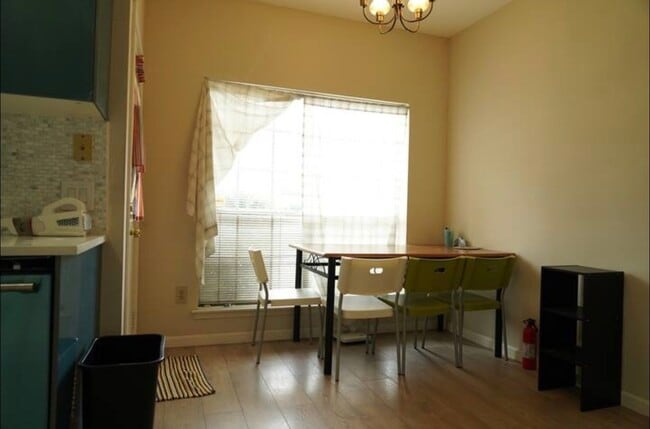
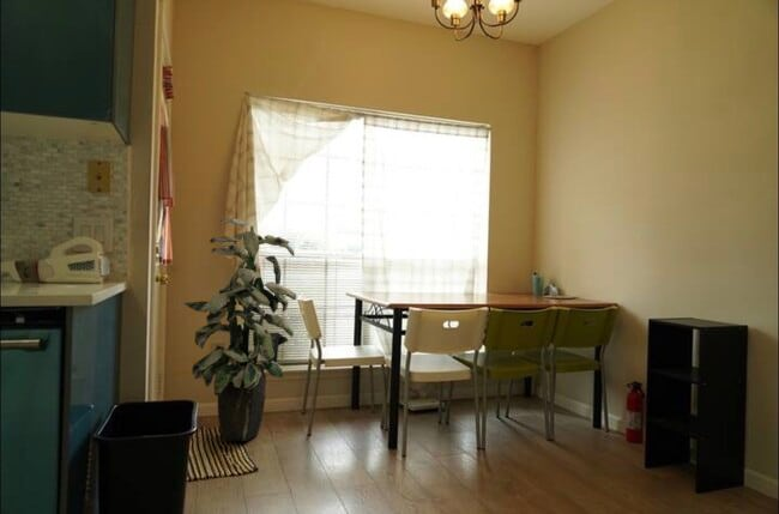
+ indoor plant (241, 327)
